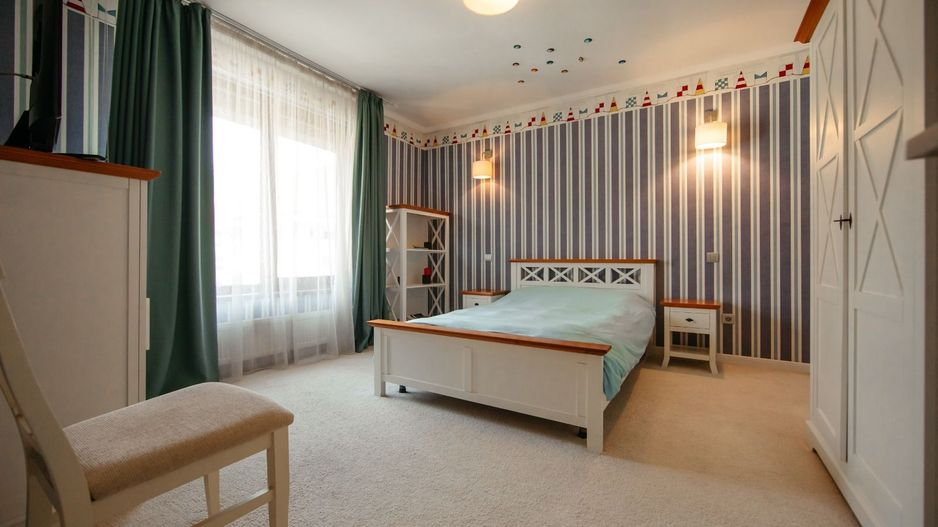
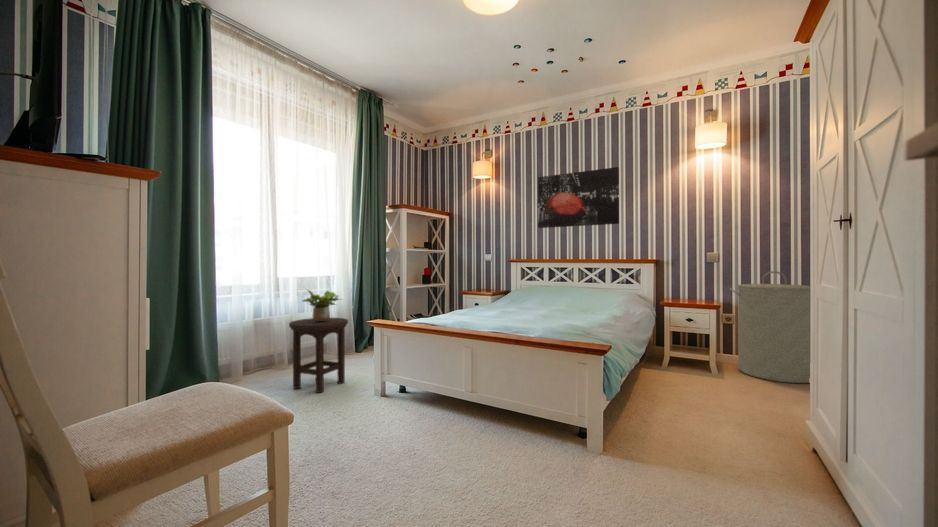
+ potted plant (322, 305)
+ wall art (576, 199)
+ stool (319, 353)
+ laundry hamper (775, 322)
